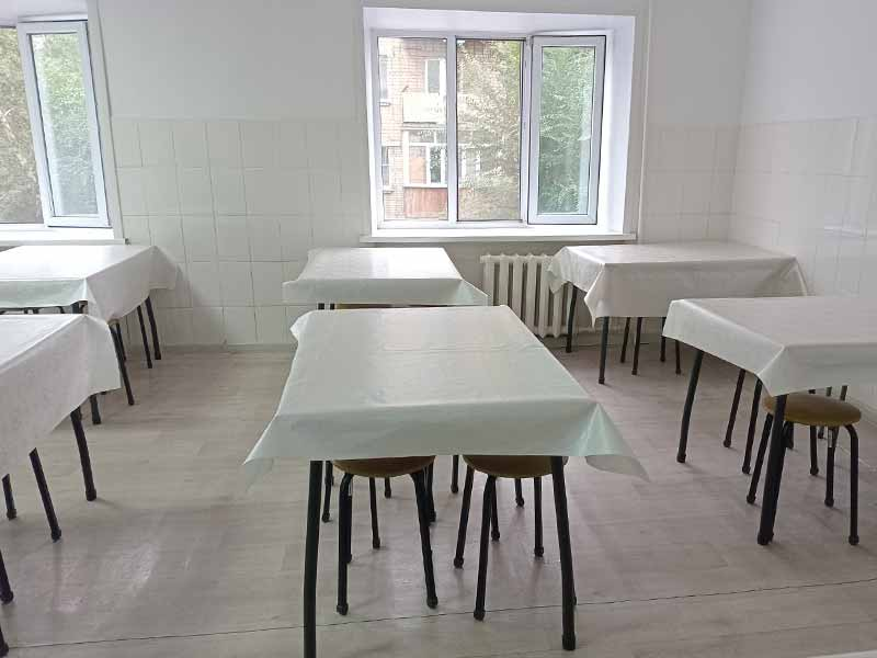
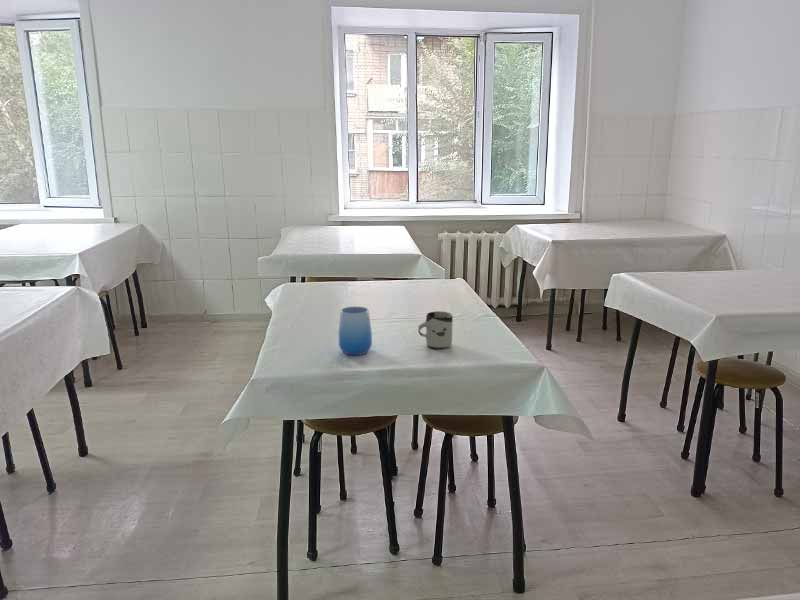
+ cup (434, 330)
+ cup (355, 330)
